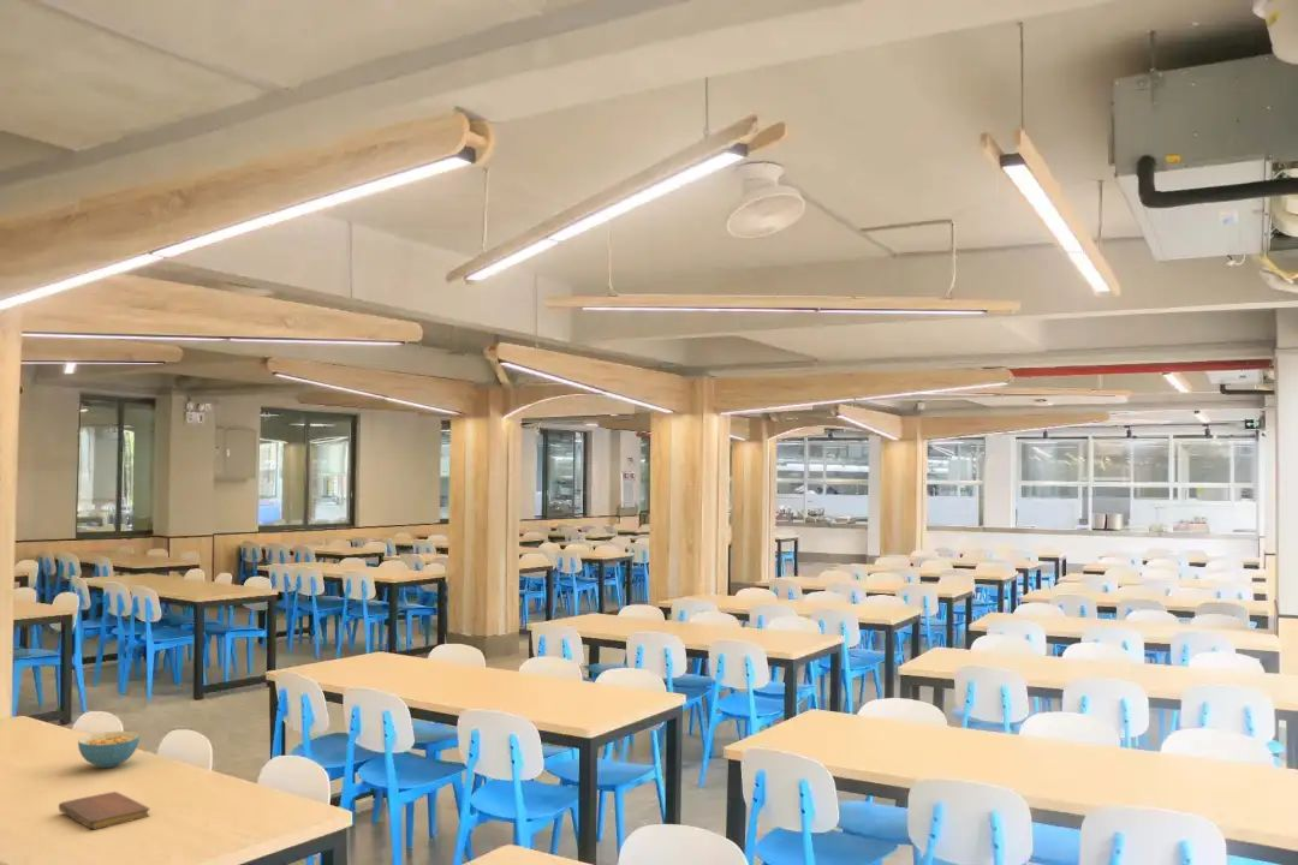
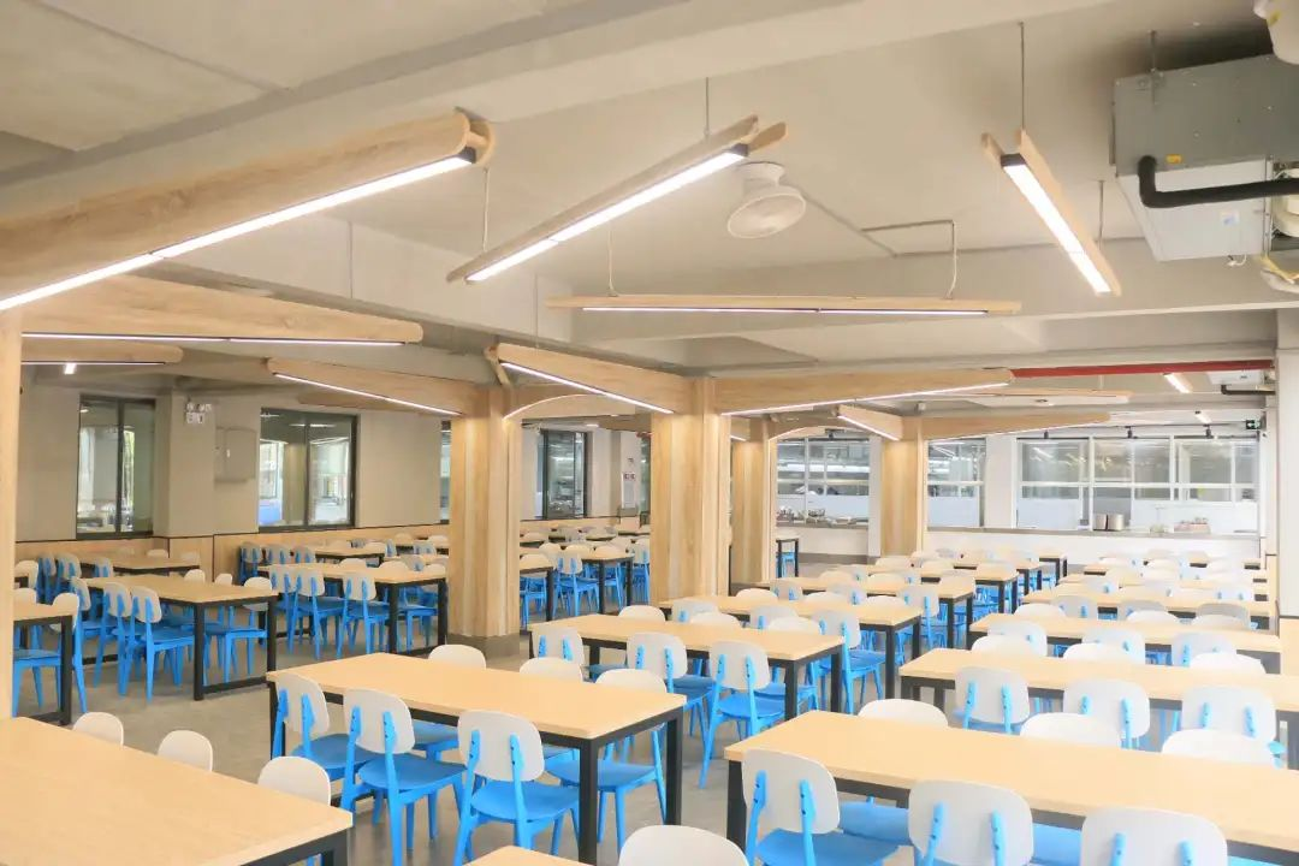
- cereal bowl (108, 751)
- notebook (103, 810)
